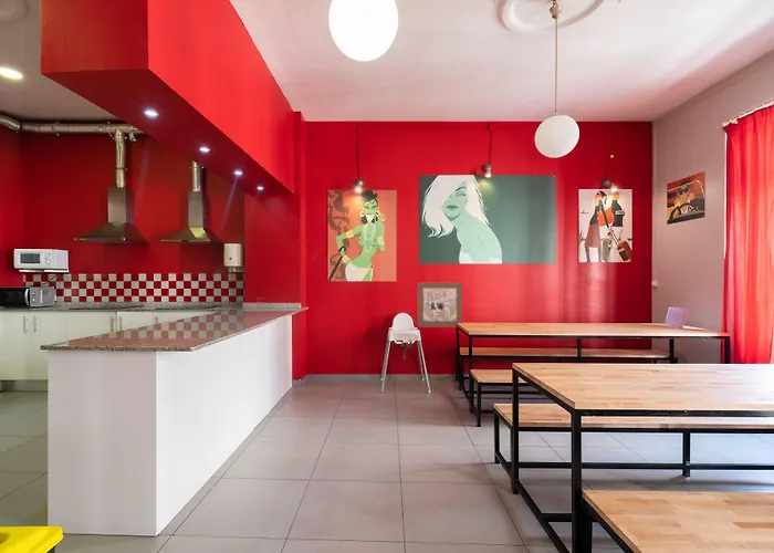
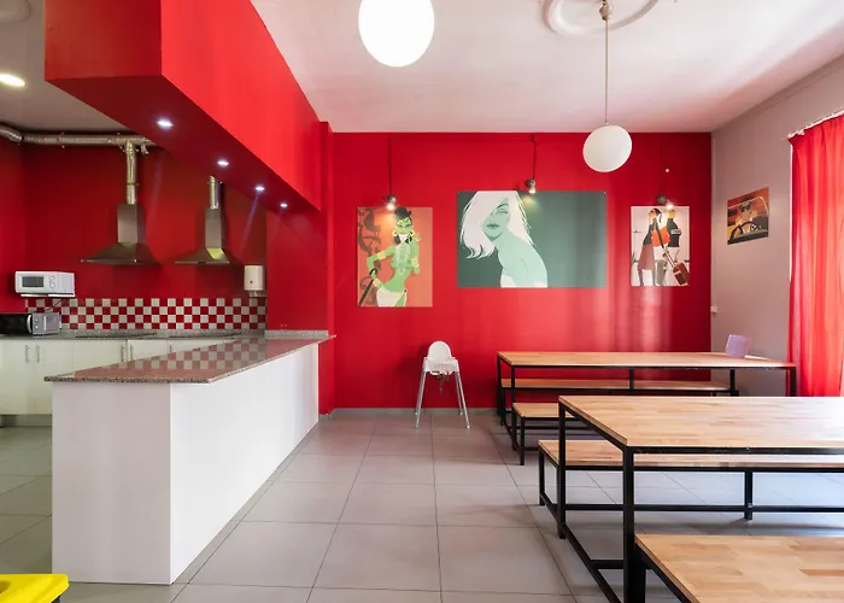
- wall art (439, 304)
